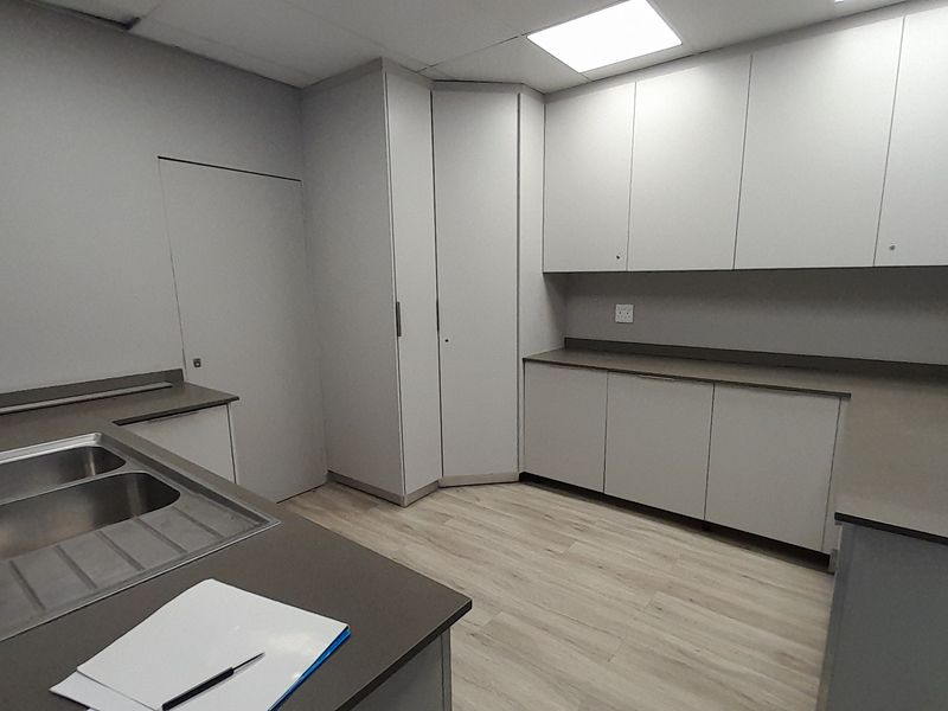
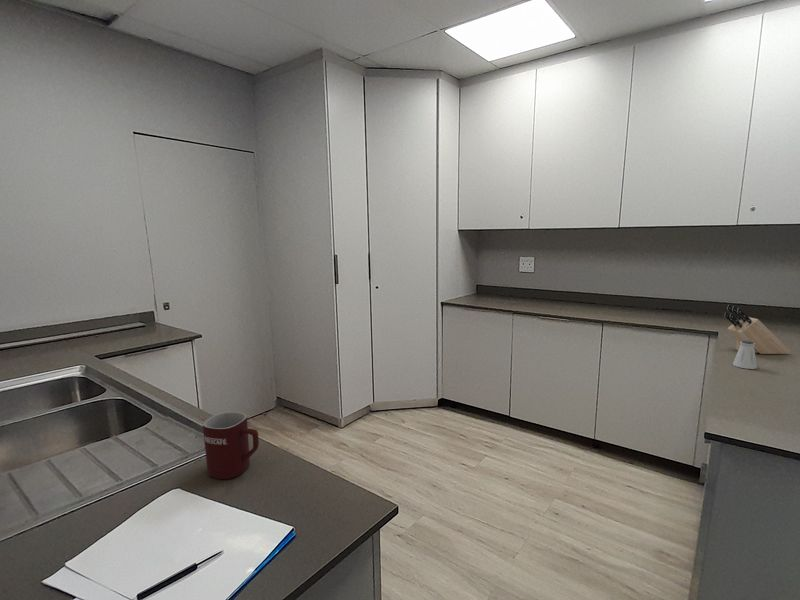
+ knife block (755, 328)
+ mug (234, 445)
+ saltshaker (746, 353)
